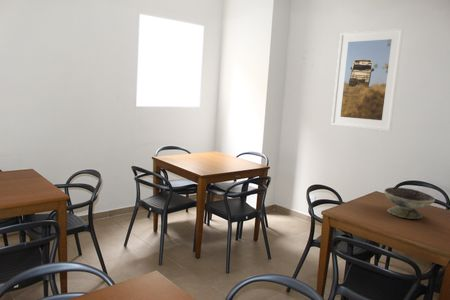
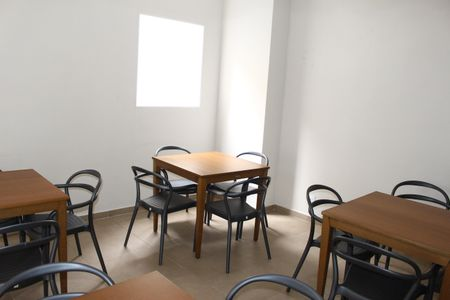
- decorative bowl (407, 203)
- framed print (364, 80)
